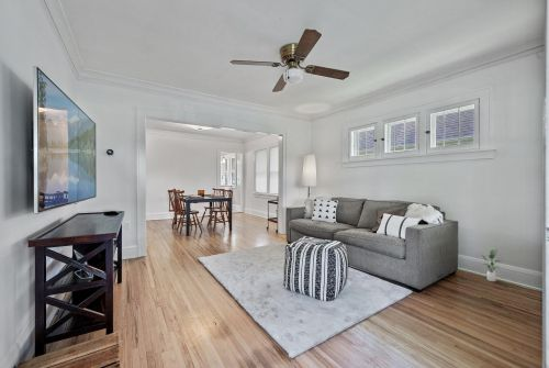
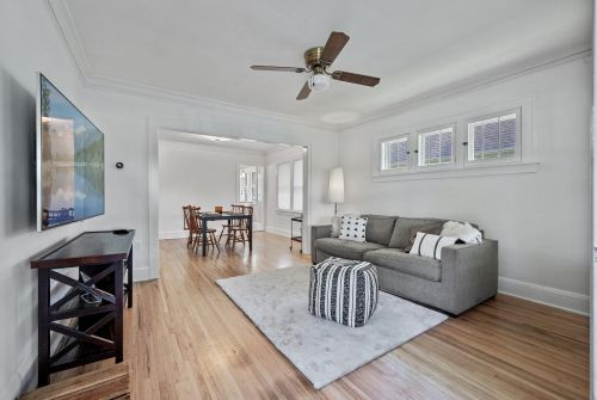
- potted plant (491, 265)
